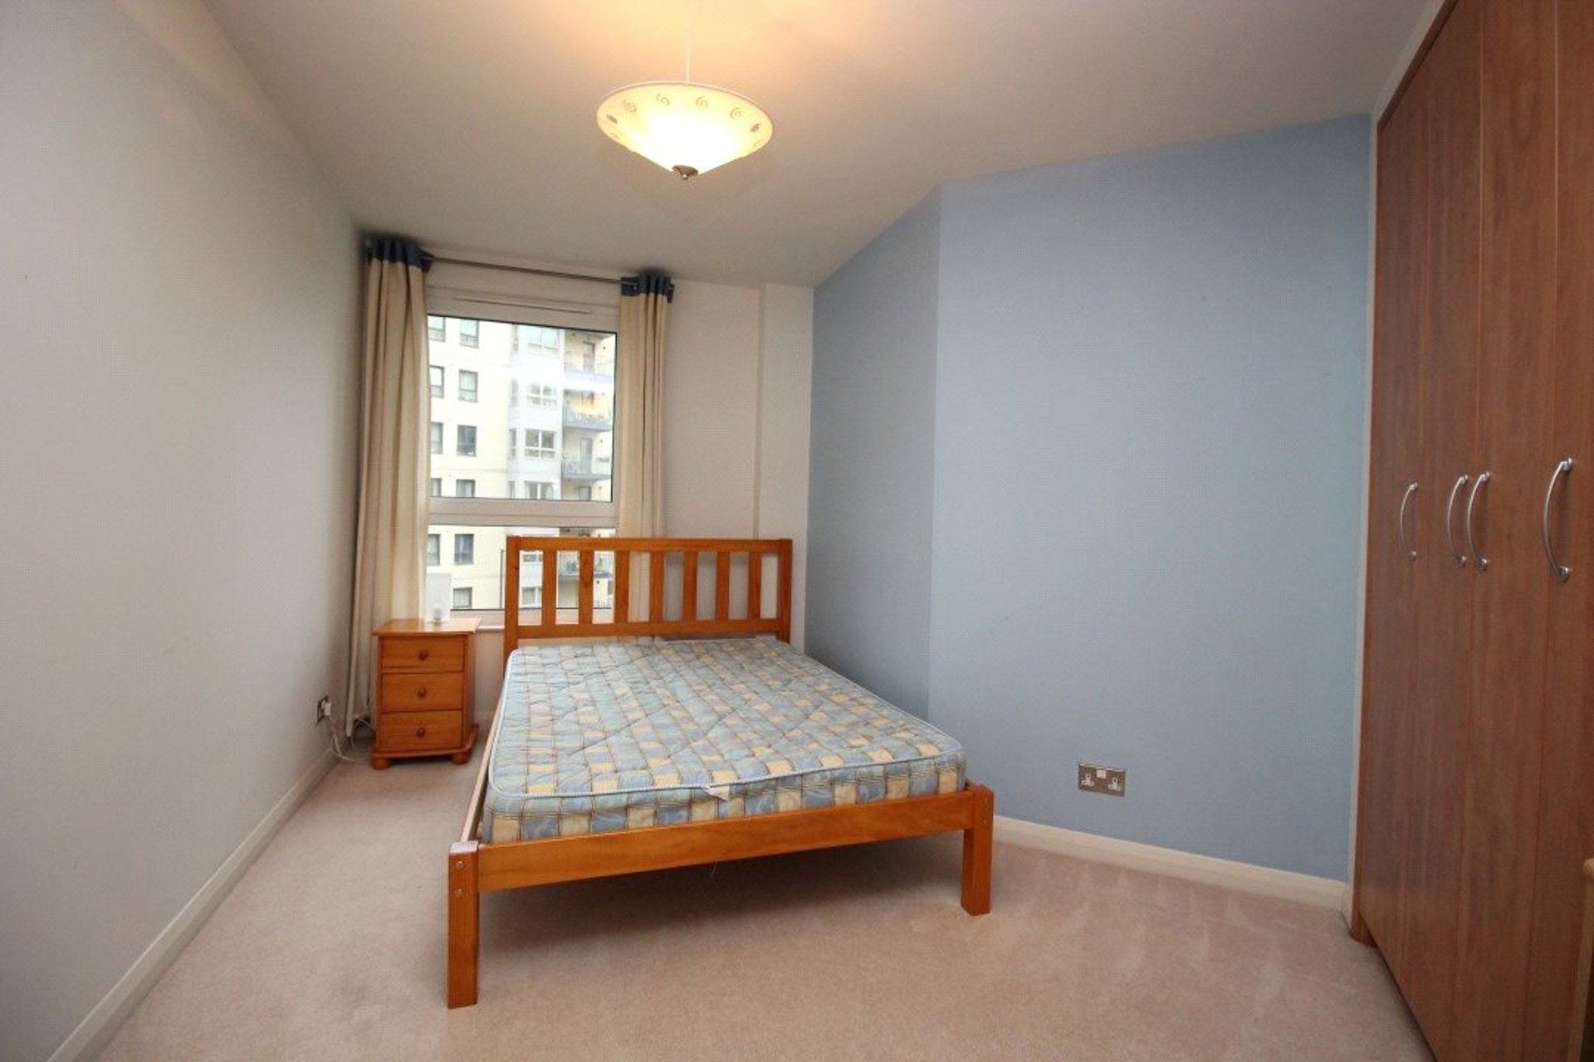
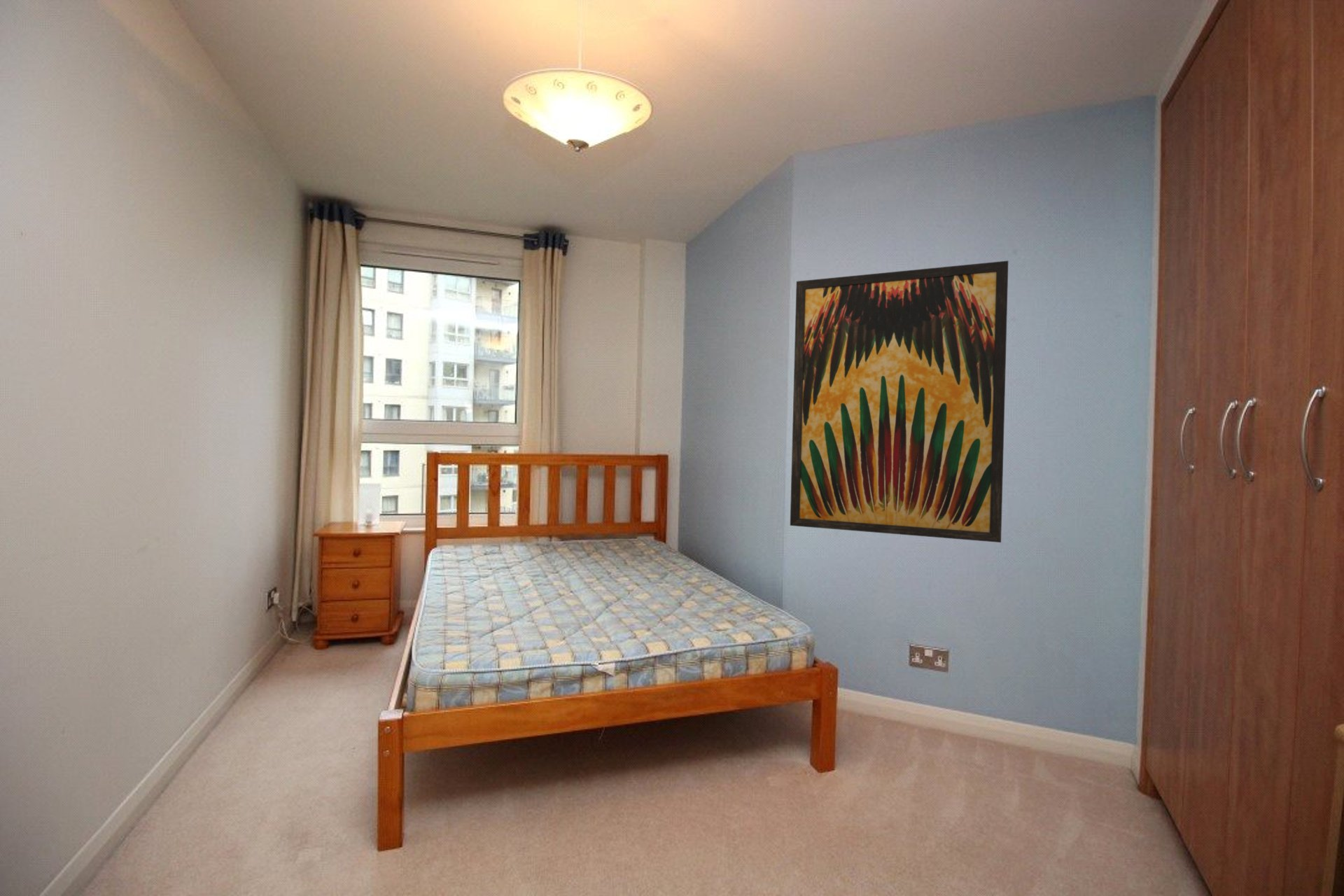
+ wall art (891, 402)
